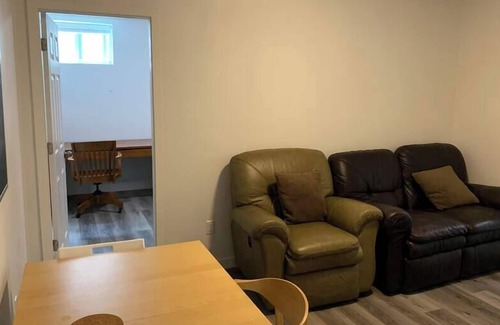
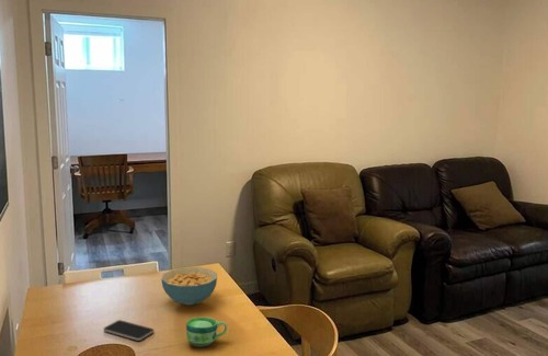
+ cup (206, 331)
+ smartphone (128, 330)
+ cereal bowl (190, 289)
